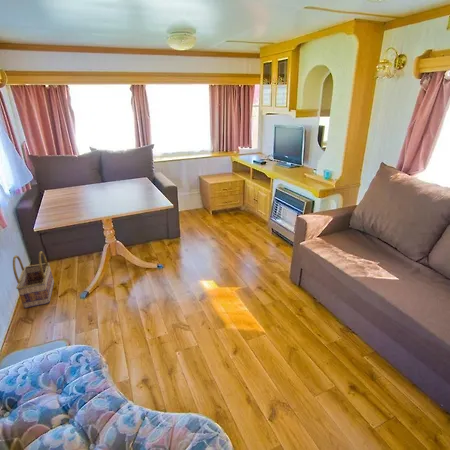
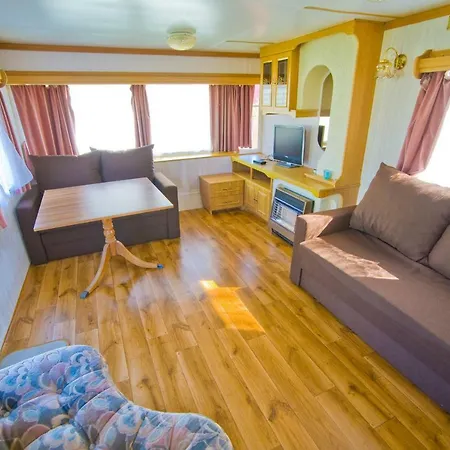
- basket (33, 275)
